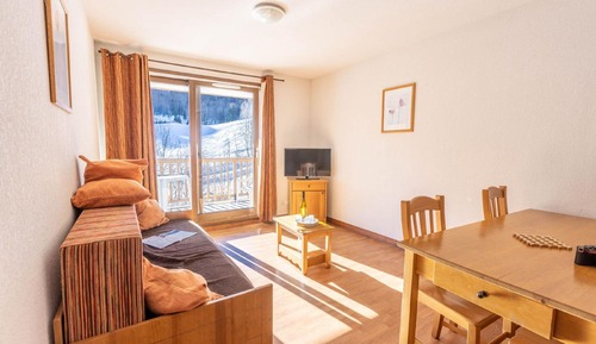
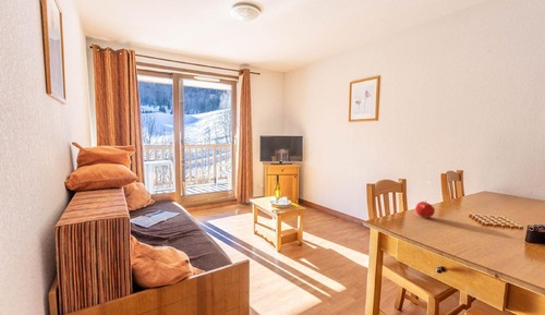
+ fruit (424, 208)
